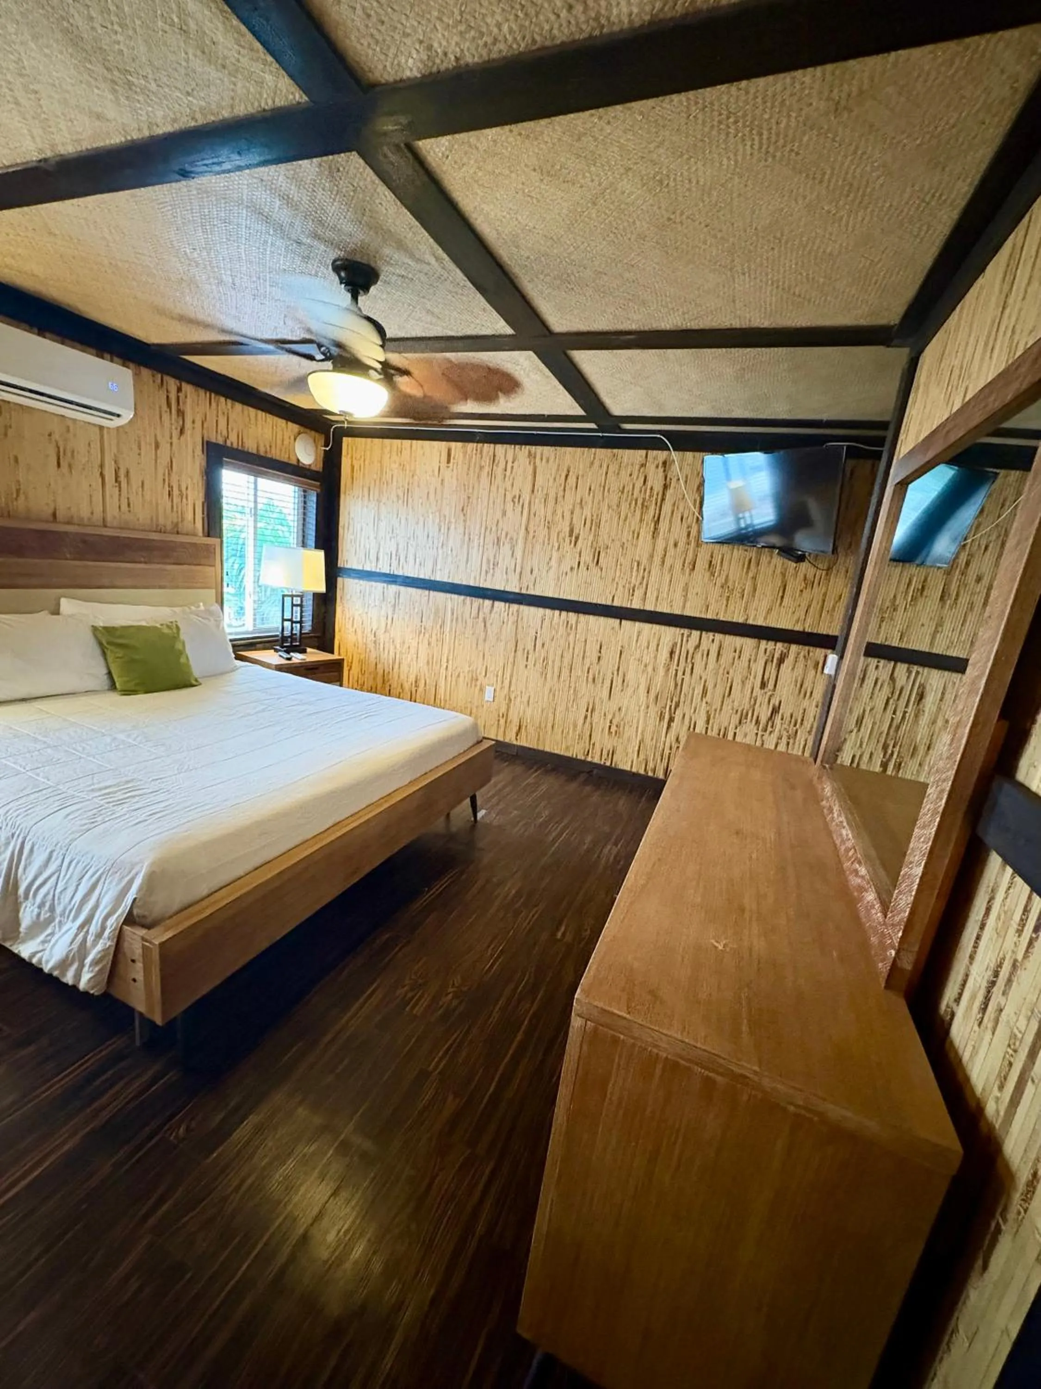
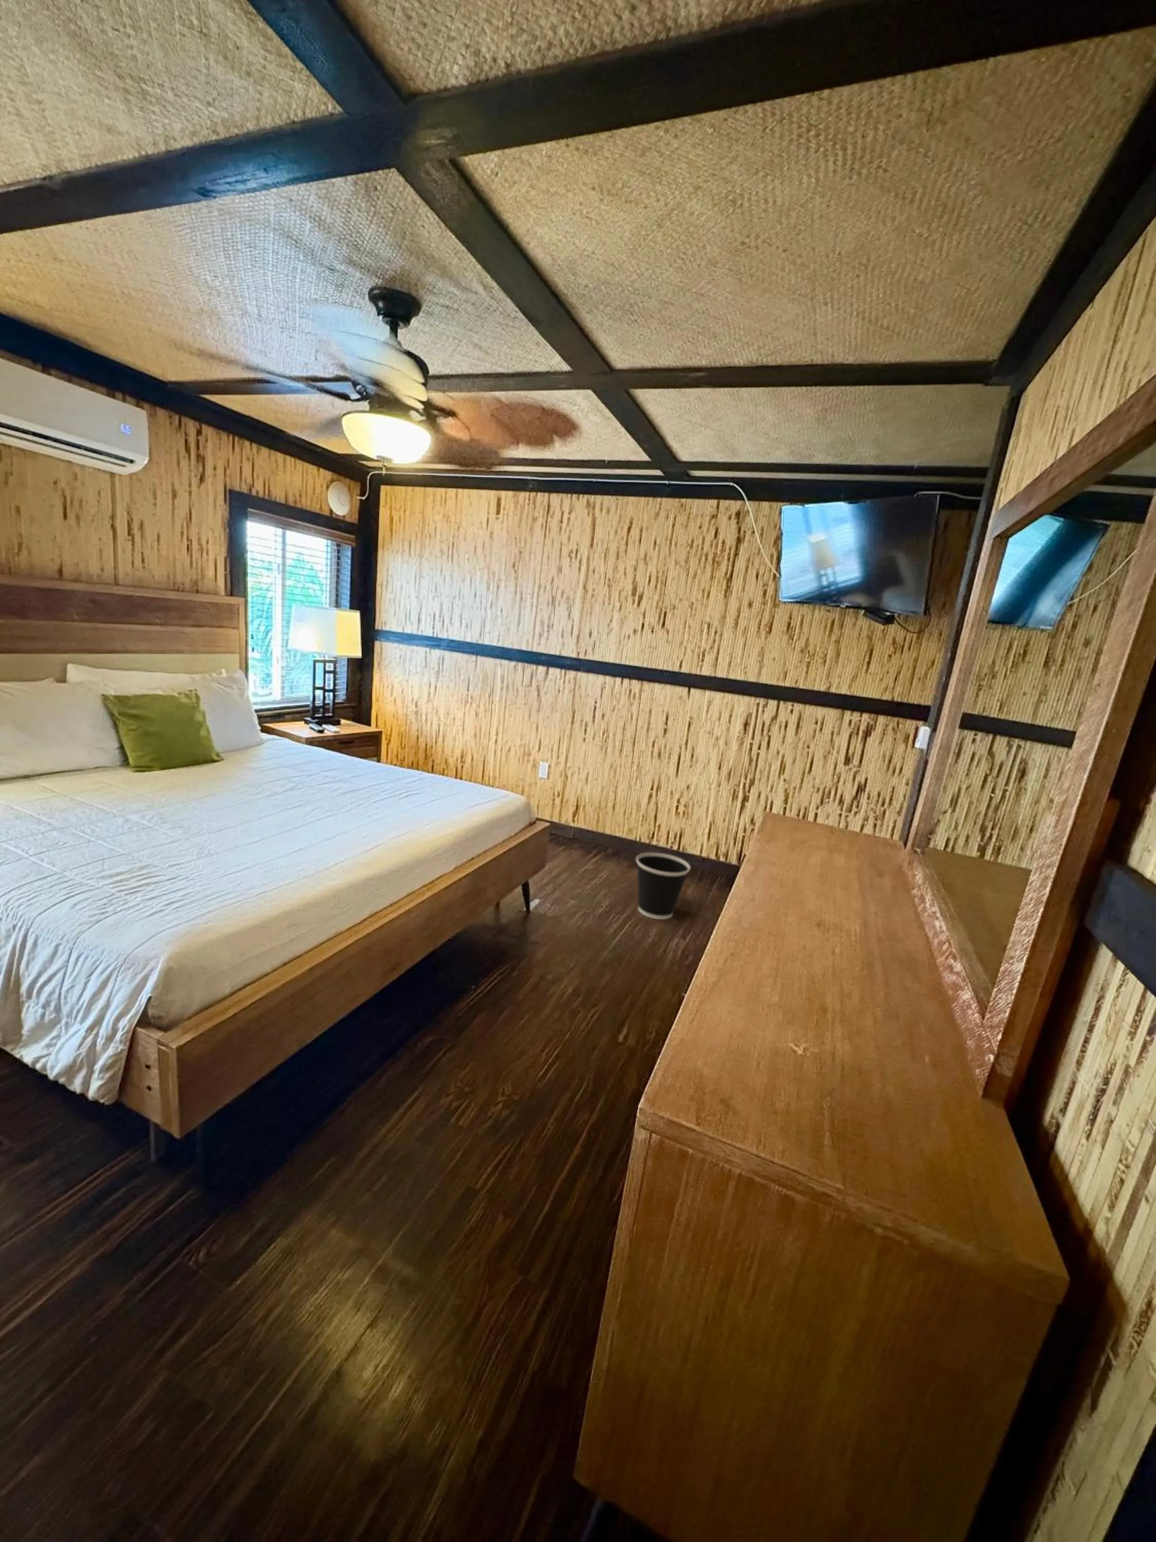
+ wastebasket (659, 886)
